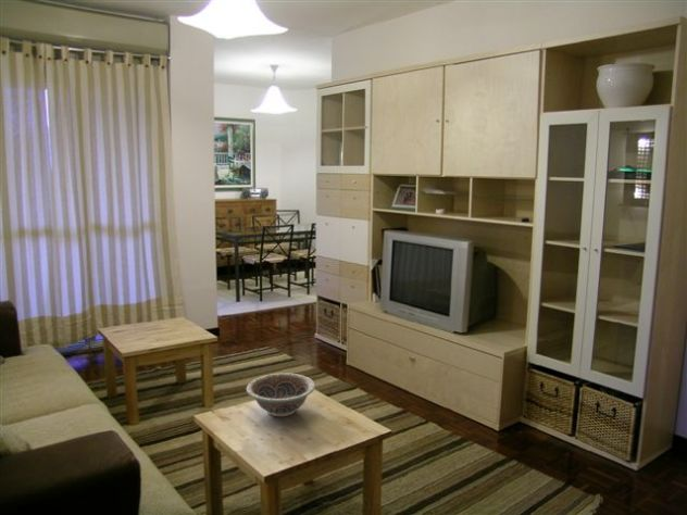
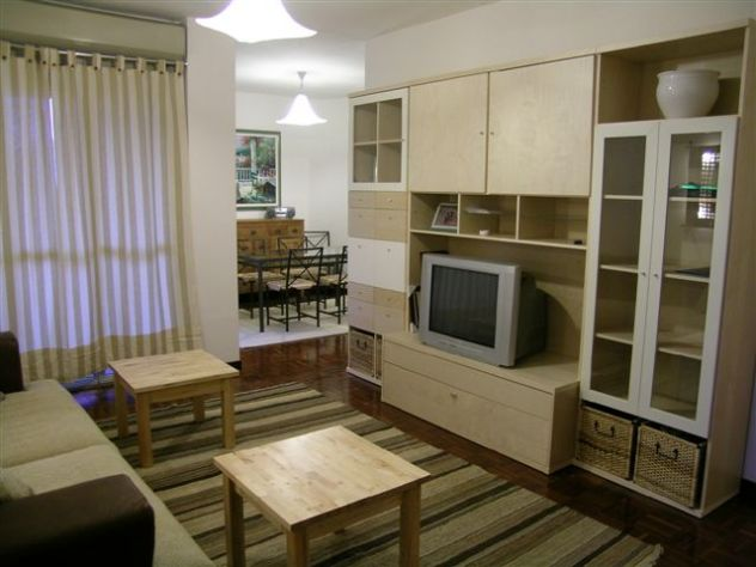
- decorative bowl (280, 398)
